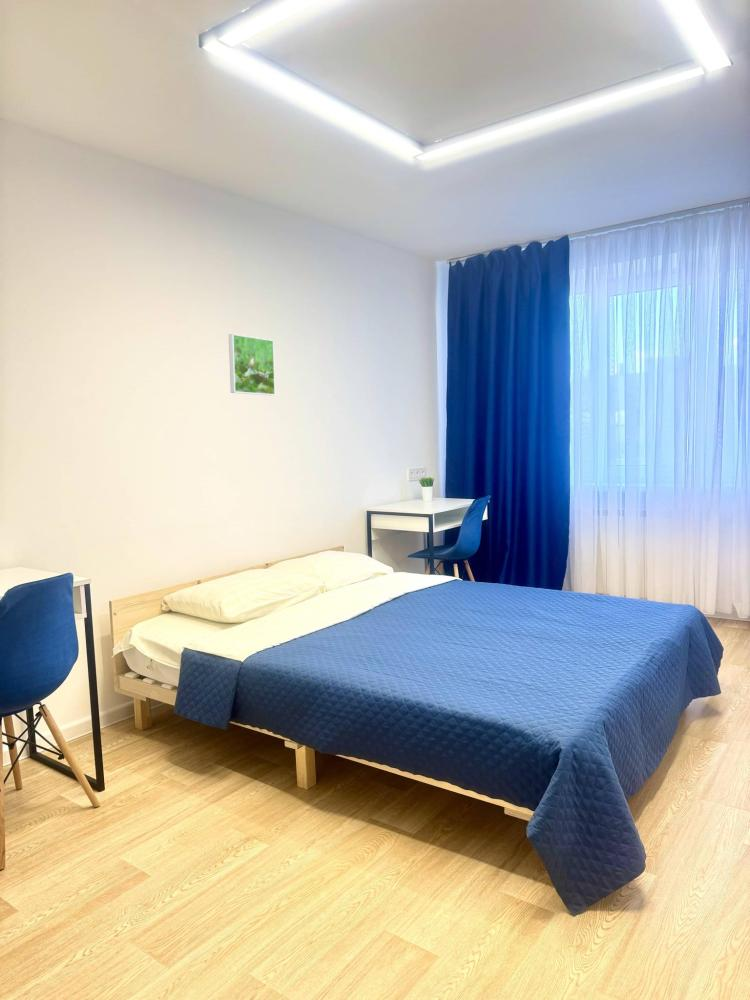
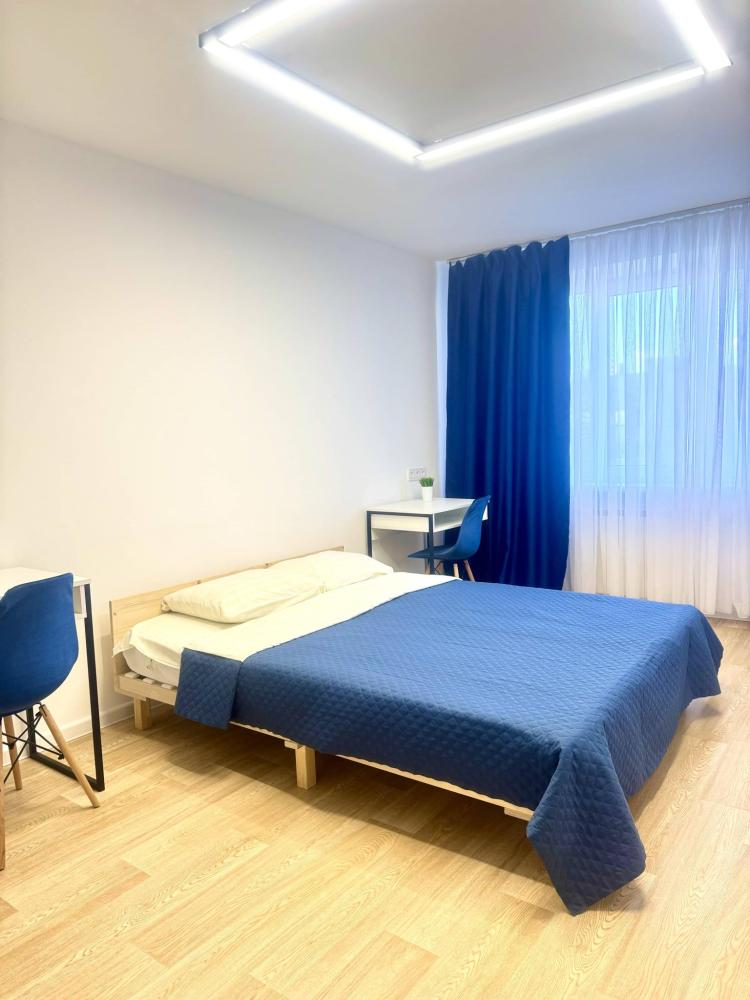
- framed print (252, 365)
